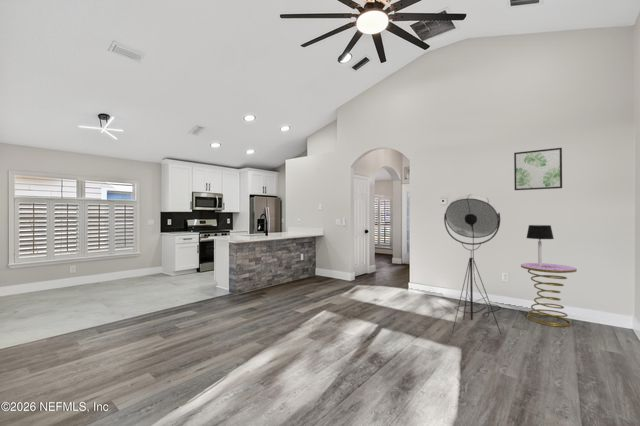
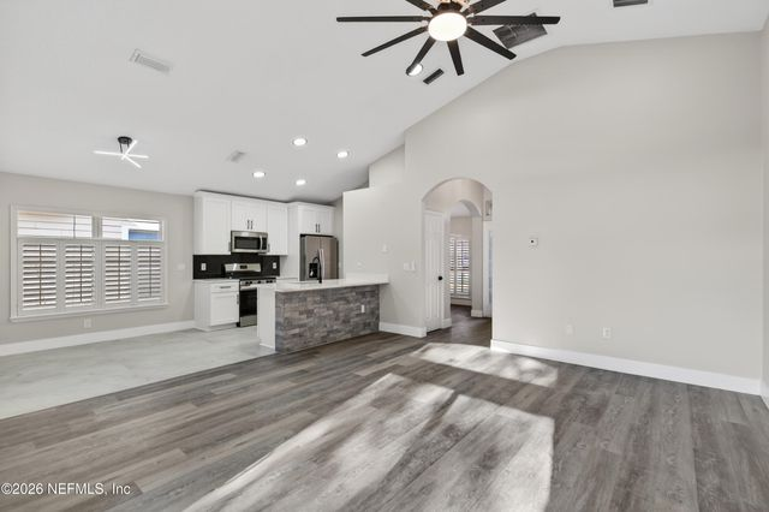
- wall art (537, 169)
- side table (547, 291)
- table lamp (539, 245)
- floor lamp (473, 256)
